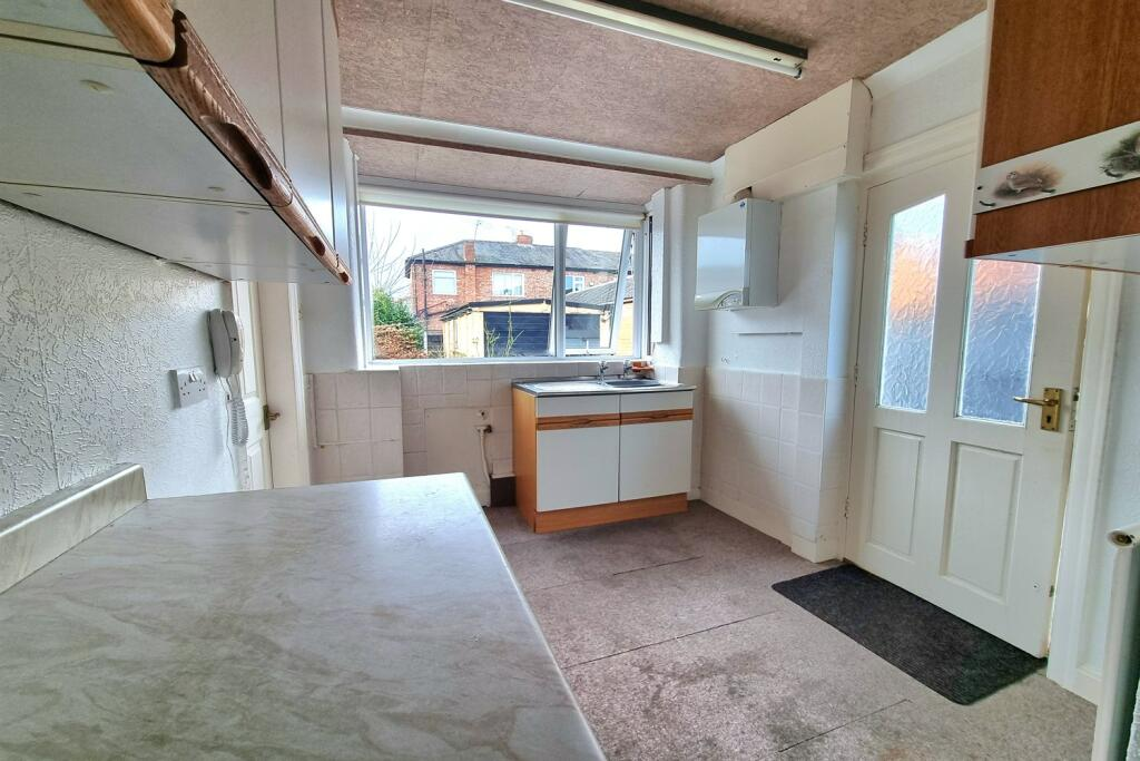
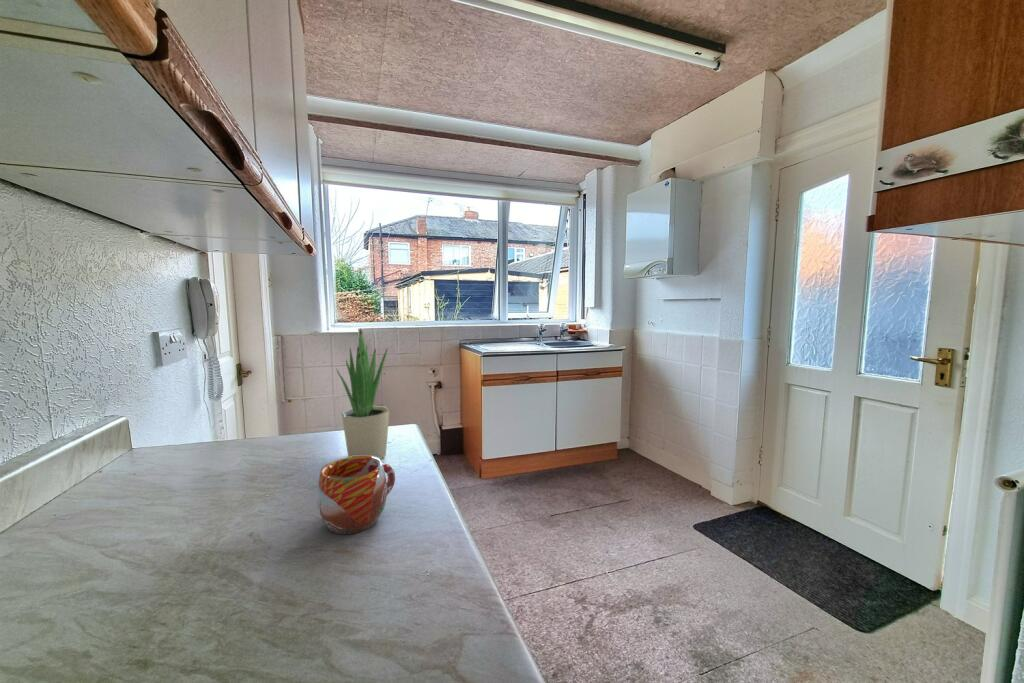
+ potted plant (363, 394)
+ mug (360, 490)
